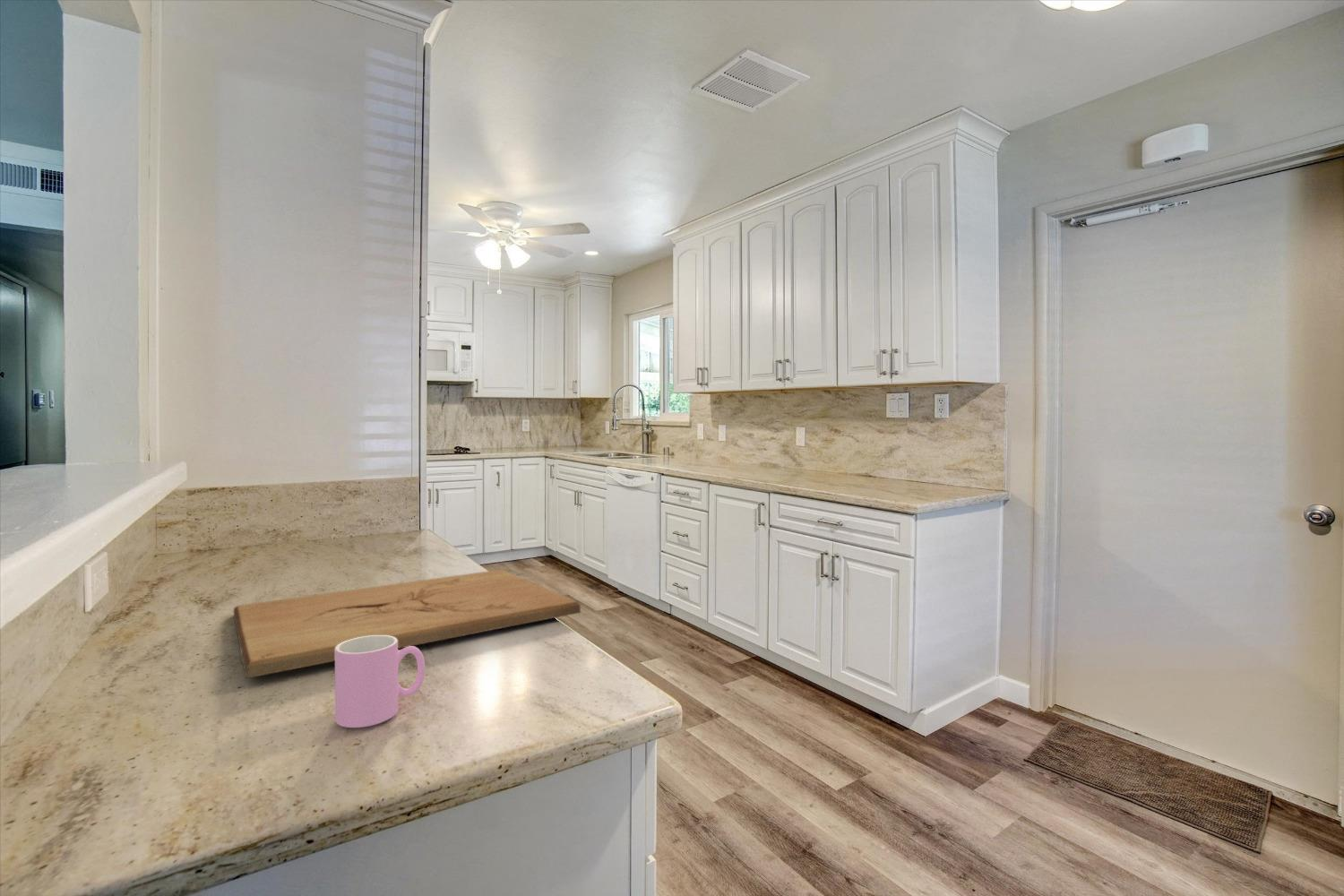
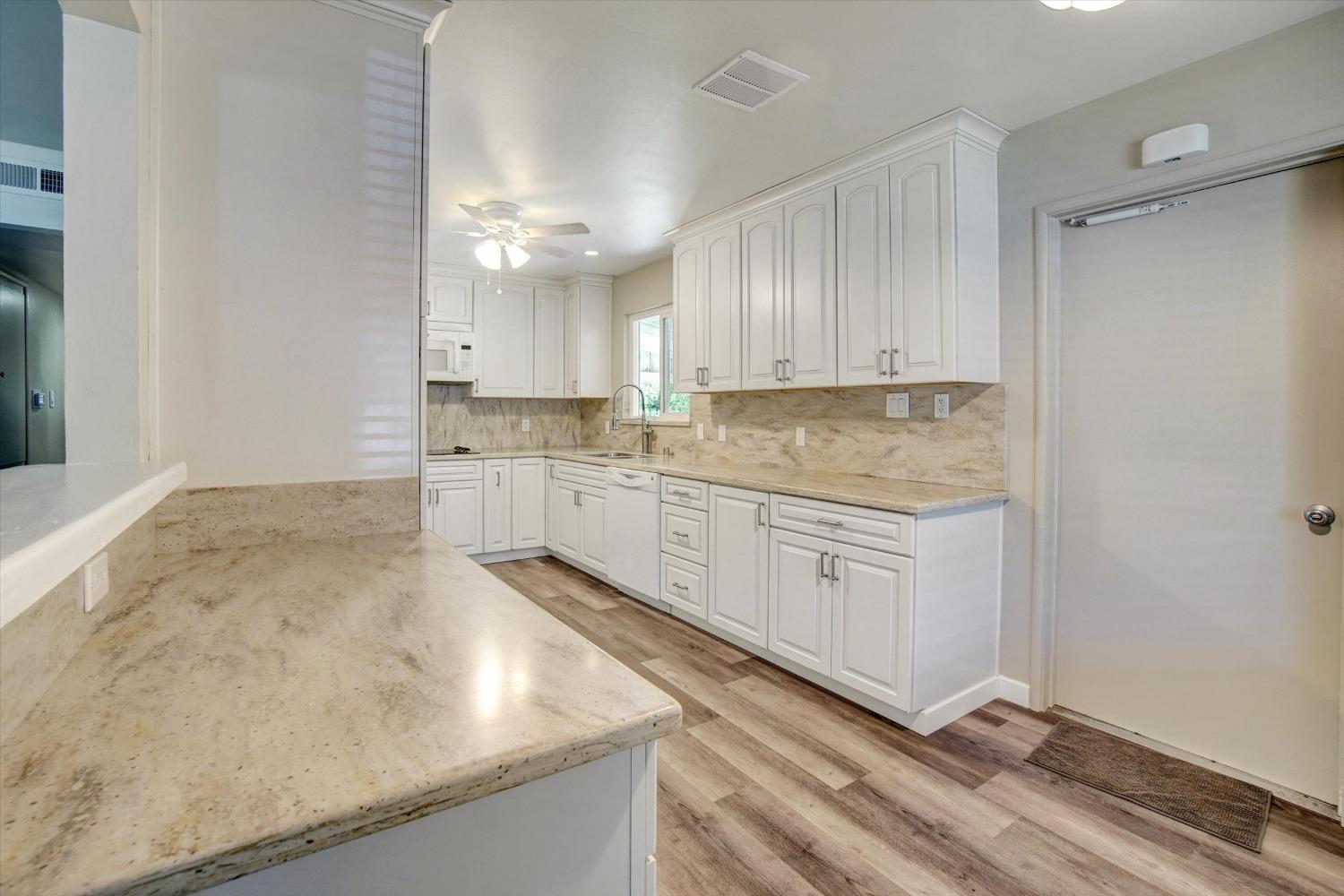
- cup (382, 676)
- cutting board (409, 608)
